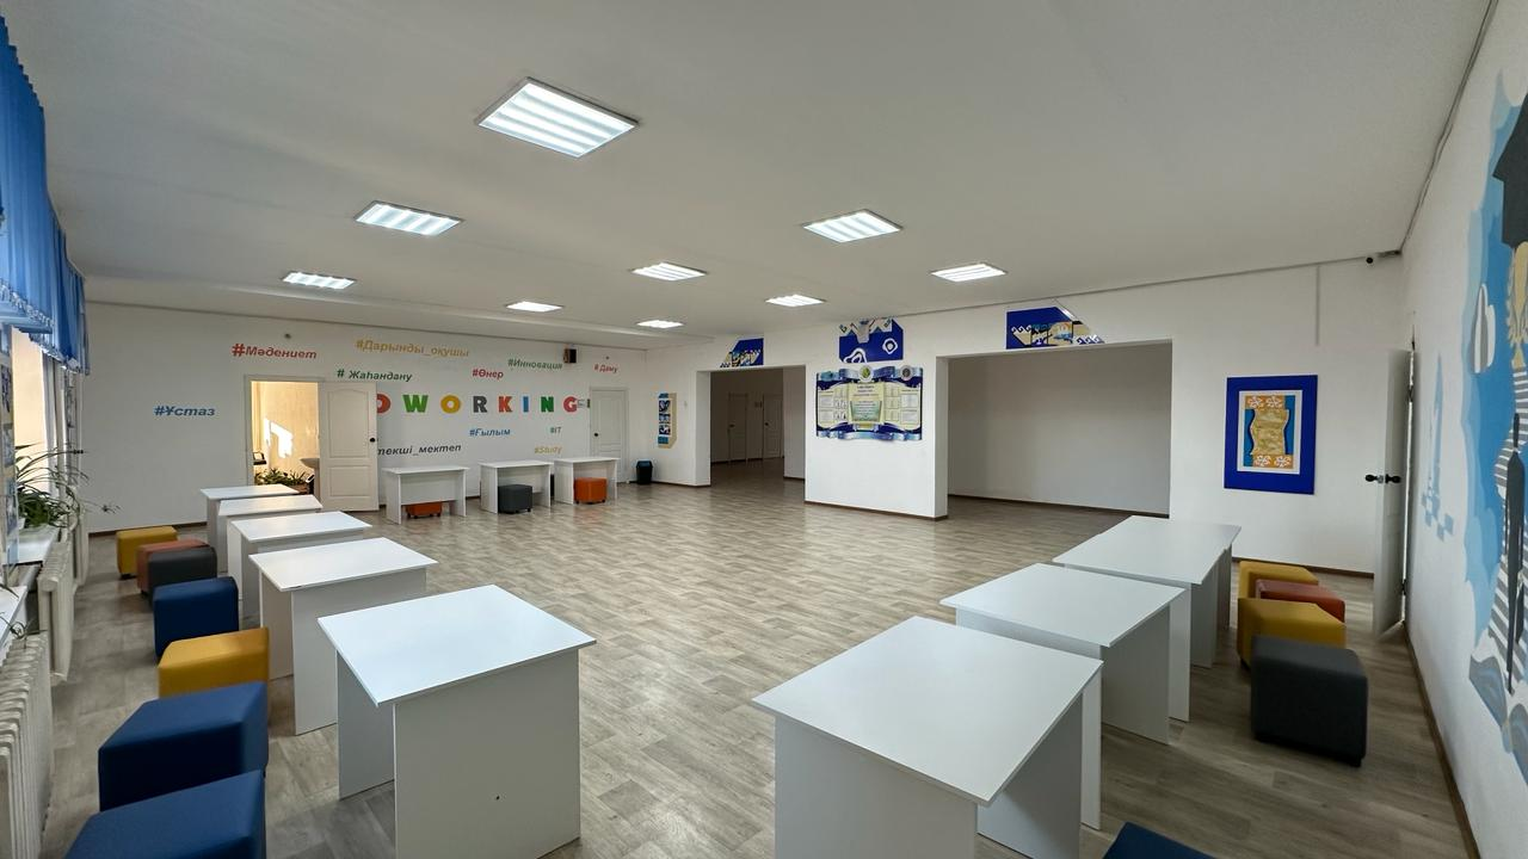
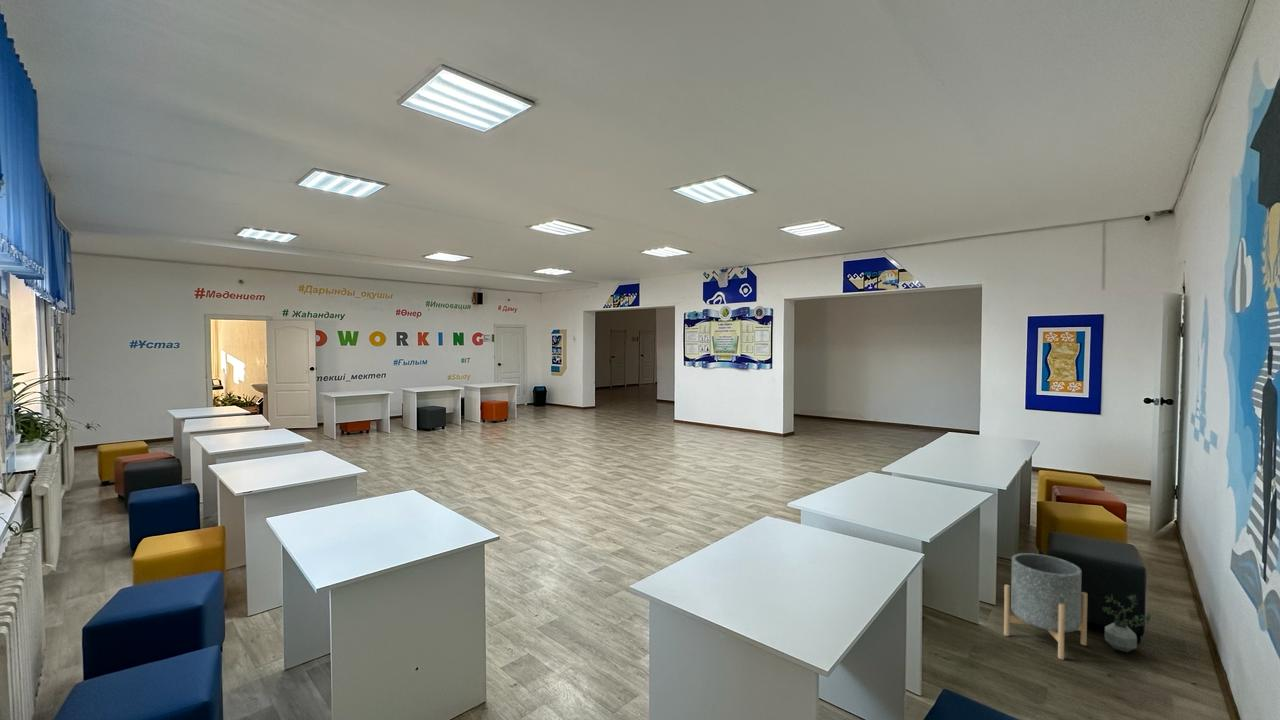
+ potted plant (1126, 622)
+ planter (1044, 601)
